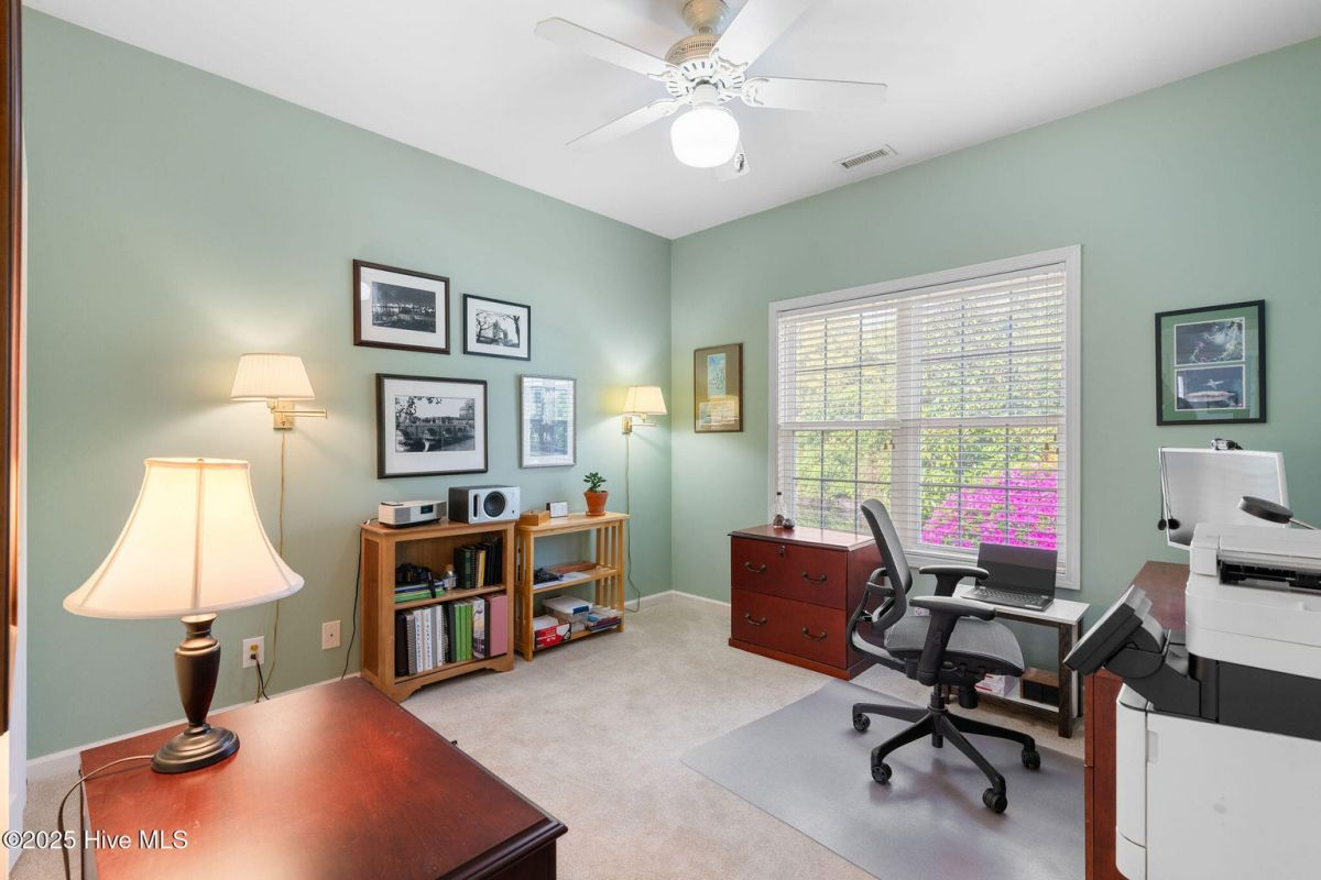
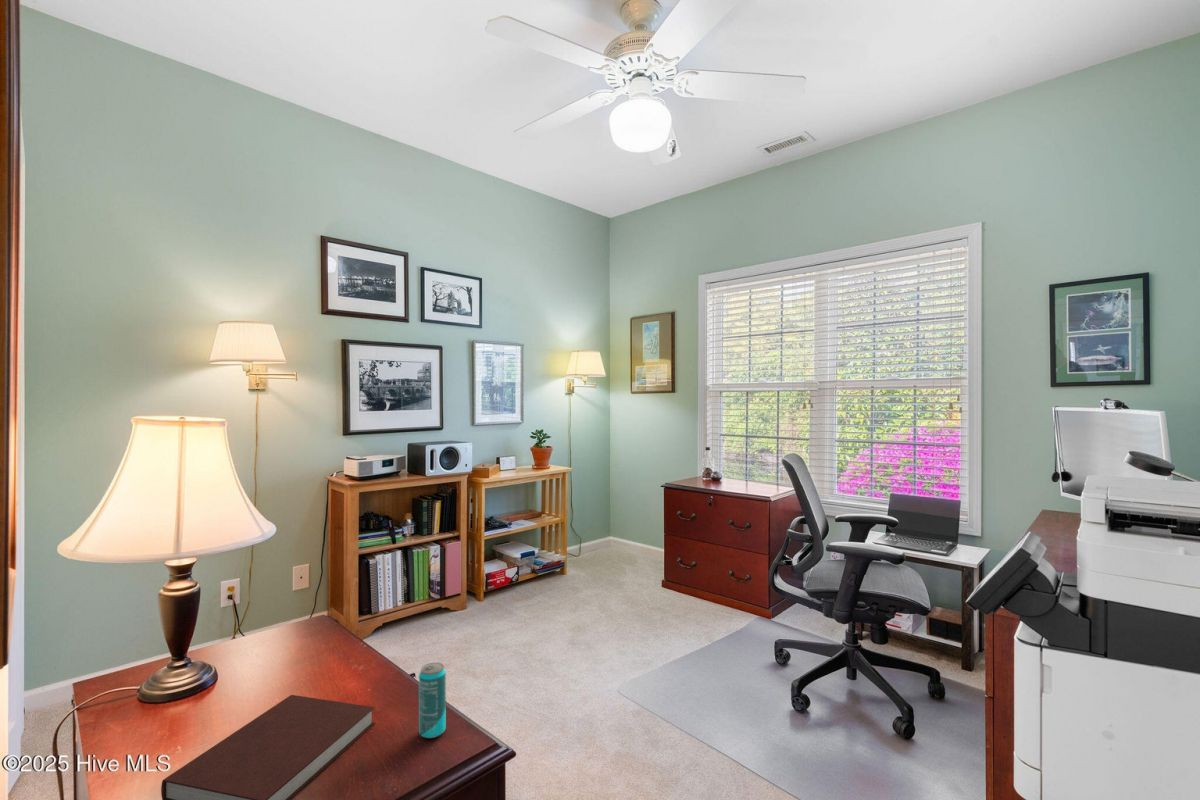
+ notebook (279, 748)
+ beverage can (432, 699)
